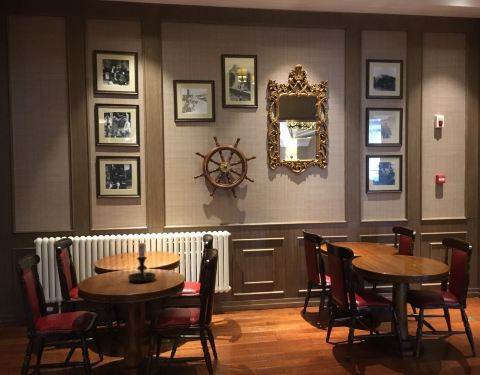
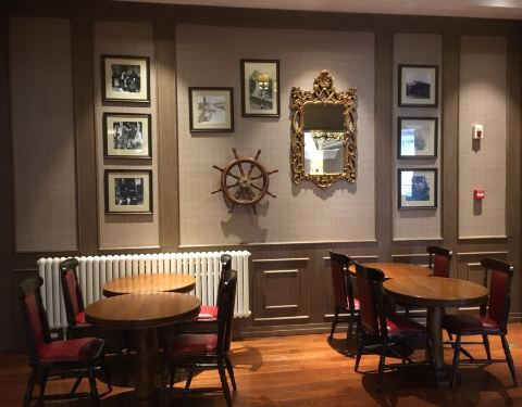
- candle holder (141, 260)
